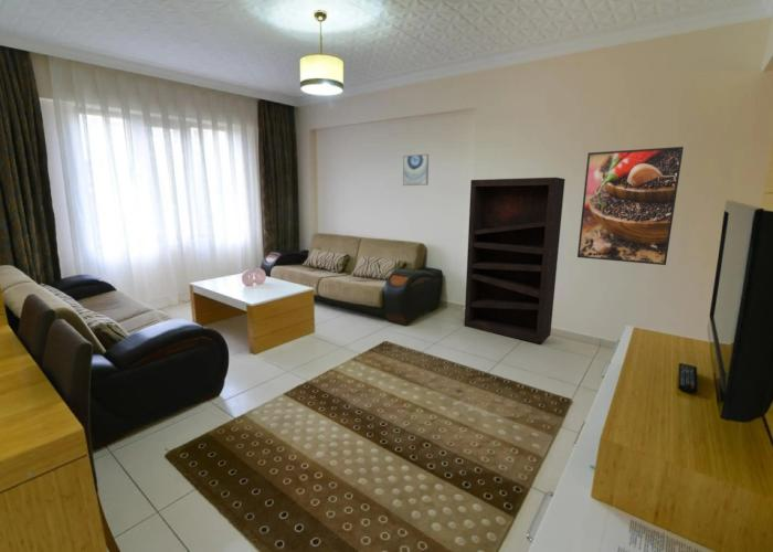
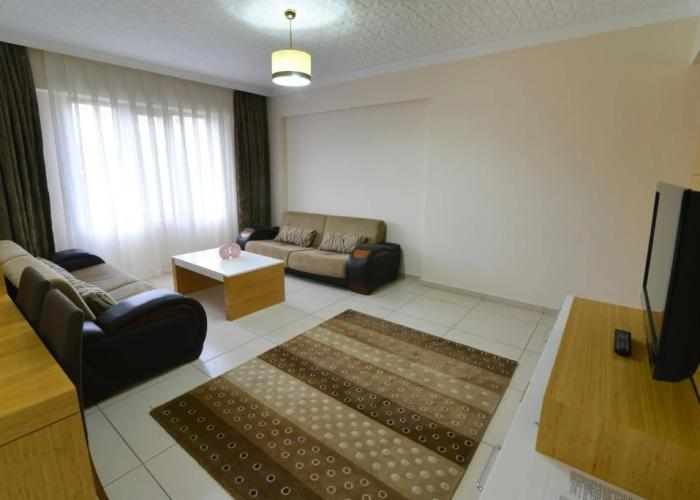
- bookshelf (510, 257)
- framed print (625, 206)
- wall art (415, 170)
